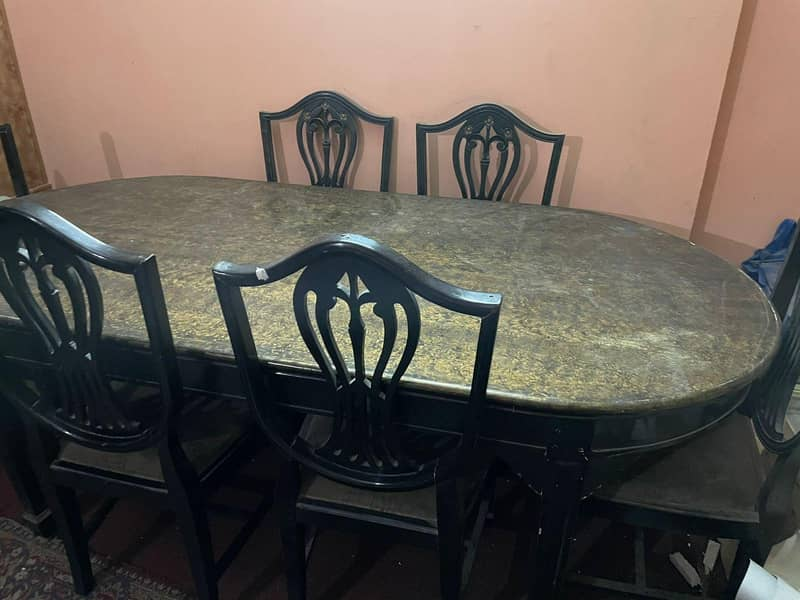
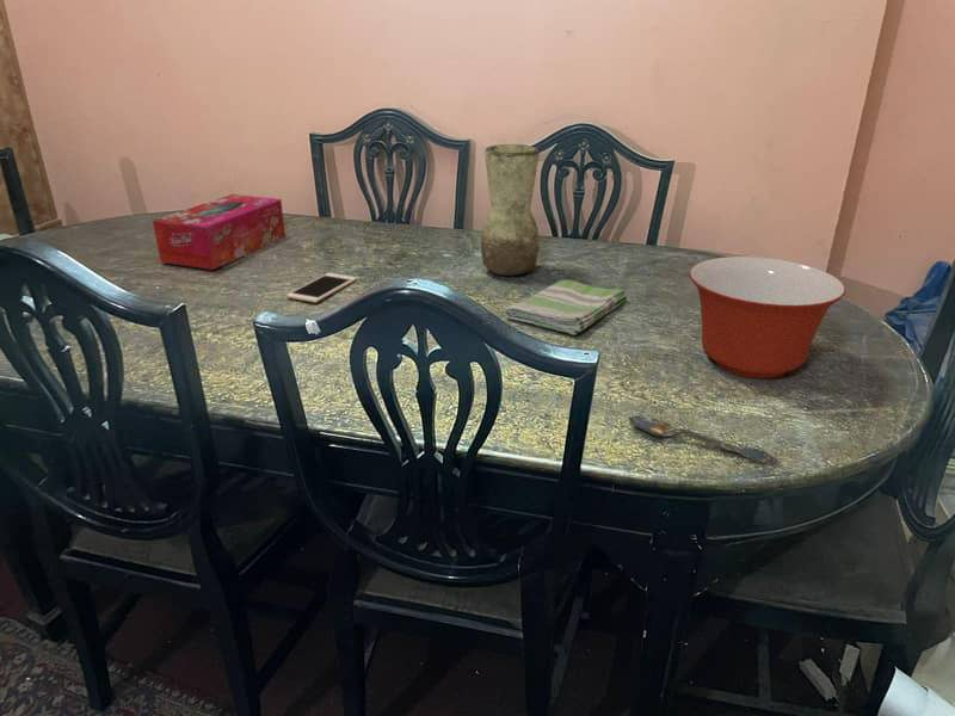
+ vase (510, 212)
+ spoon (701, 438)
+ mixing bowl (757, 321)
+ cell phone (322, 286)
+ dish towel (566, 301)
+ tissue box (222, 229)
